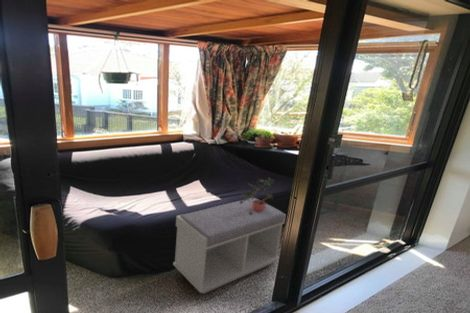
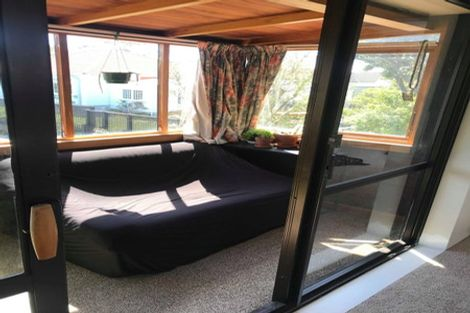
- potted plant (255, 194)
- bench (231, 240)
